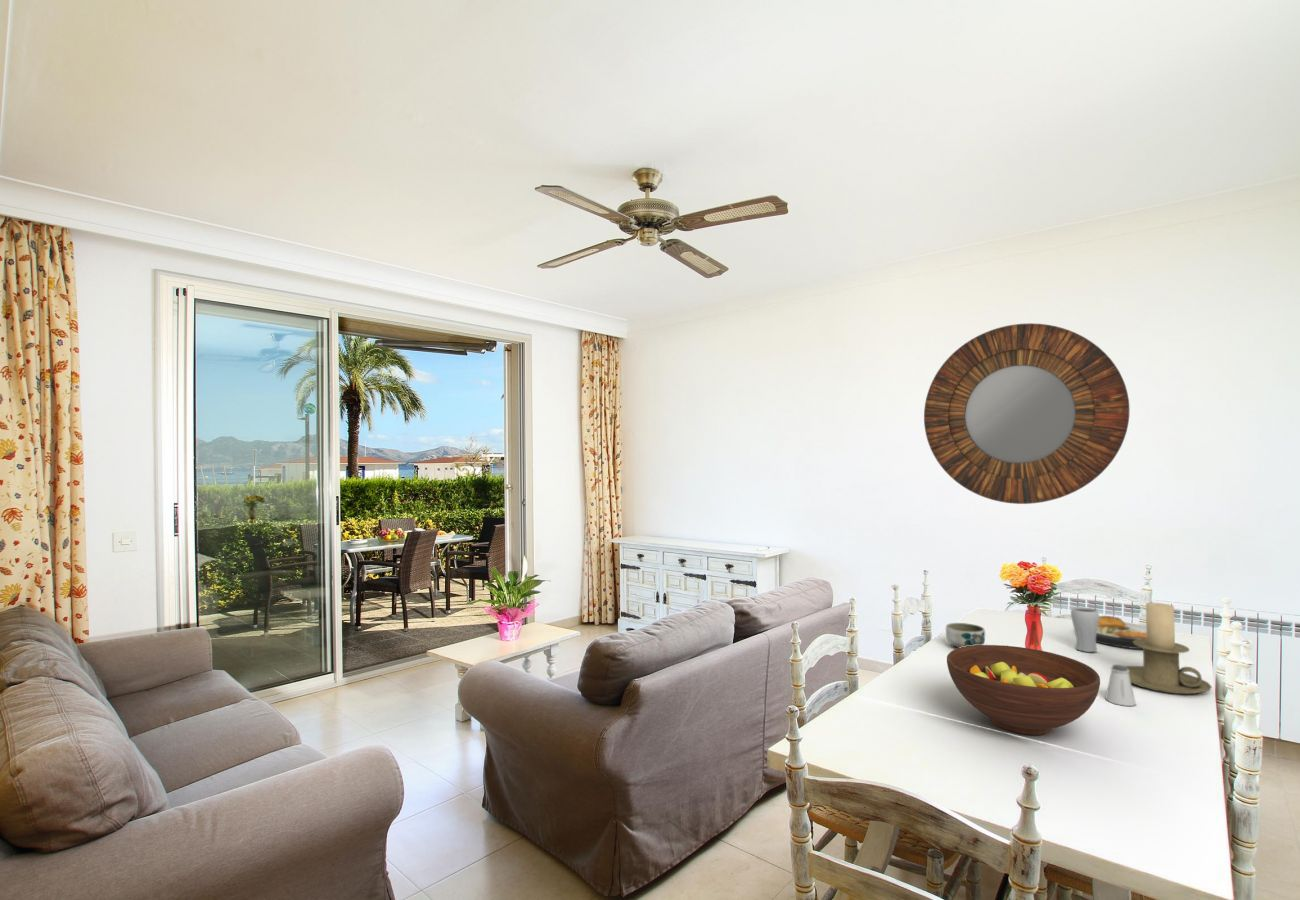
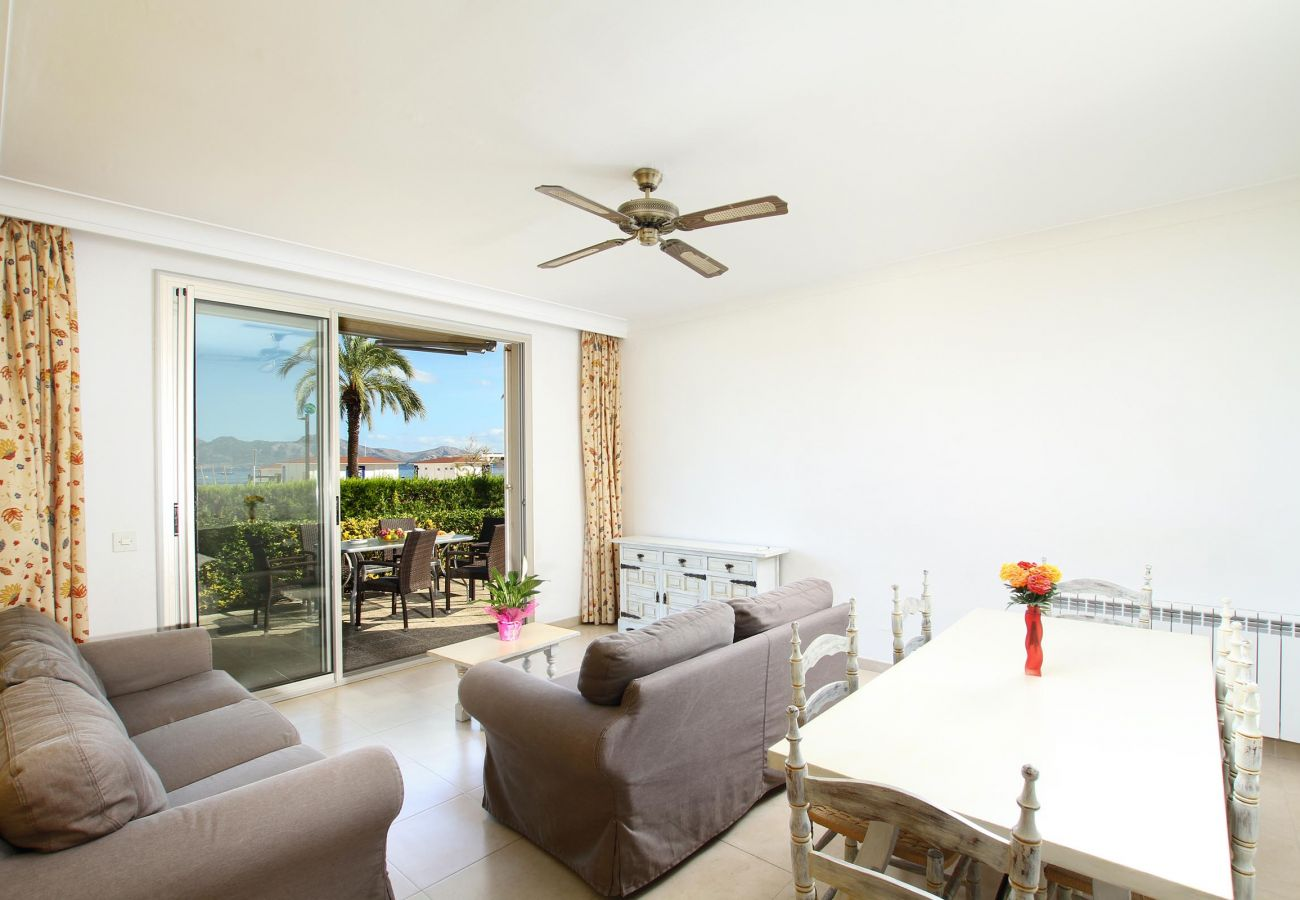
- fruit bowl (1019, 695)
- saltshaker (1120, 683)
- candle holder (1160, 643)
- bowl (965, 637)
- plate (1121, 631)
- home mirror (1017, 414)
- drinking glass (1085, 629)
